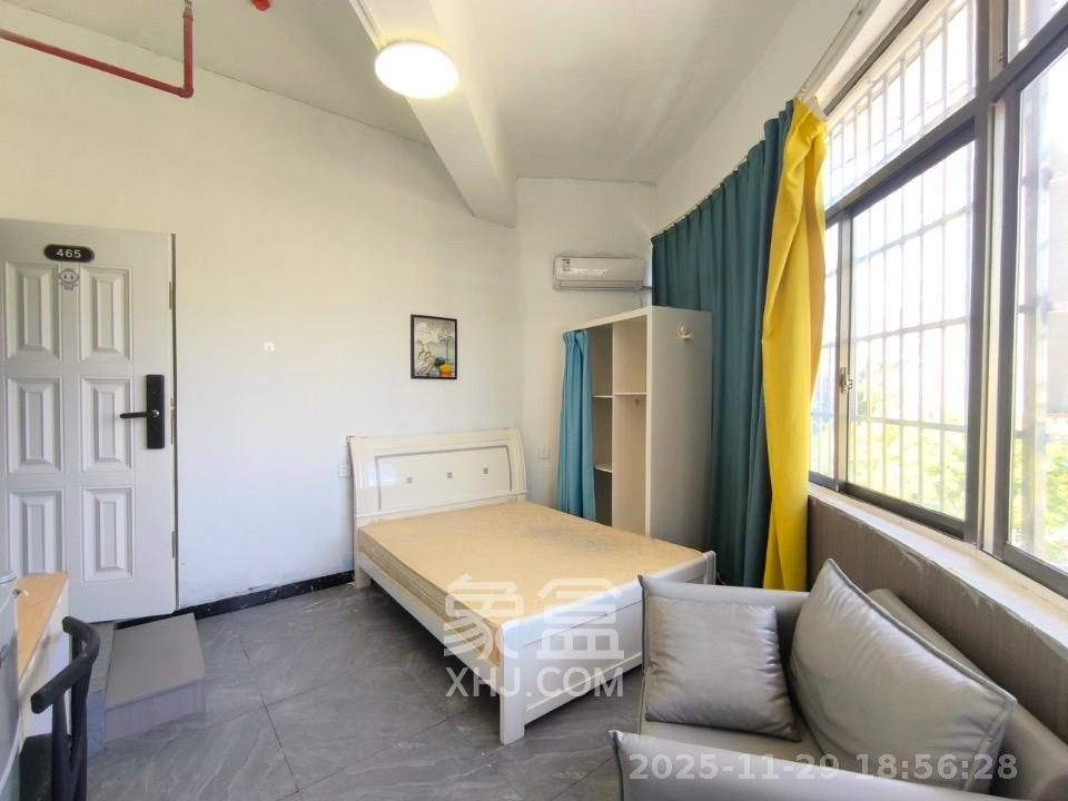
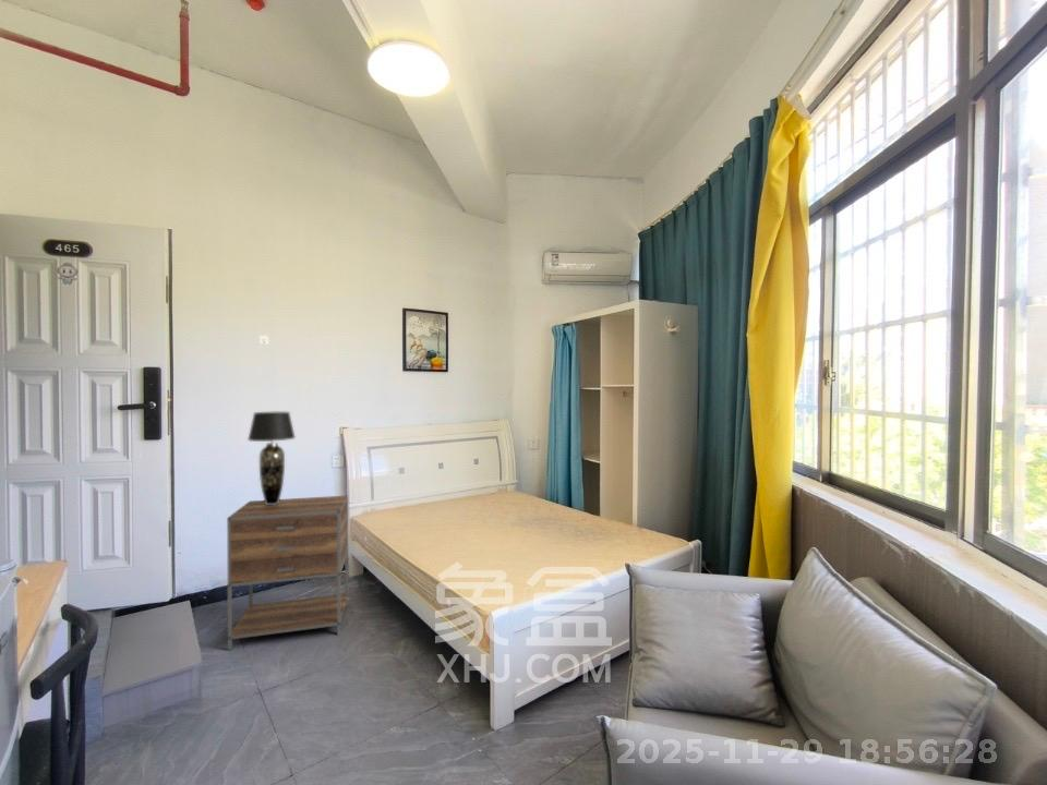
+ table lamp (272, 458)
+ nightstand (292, 566)
